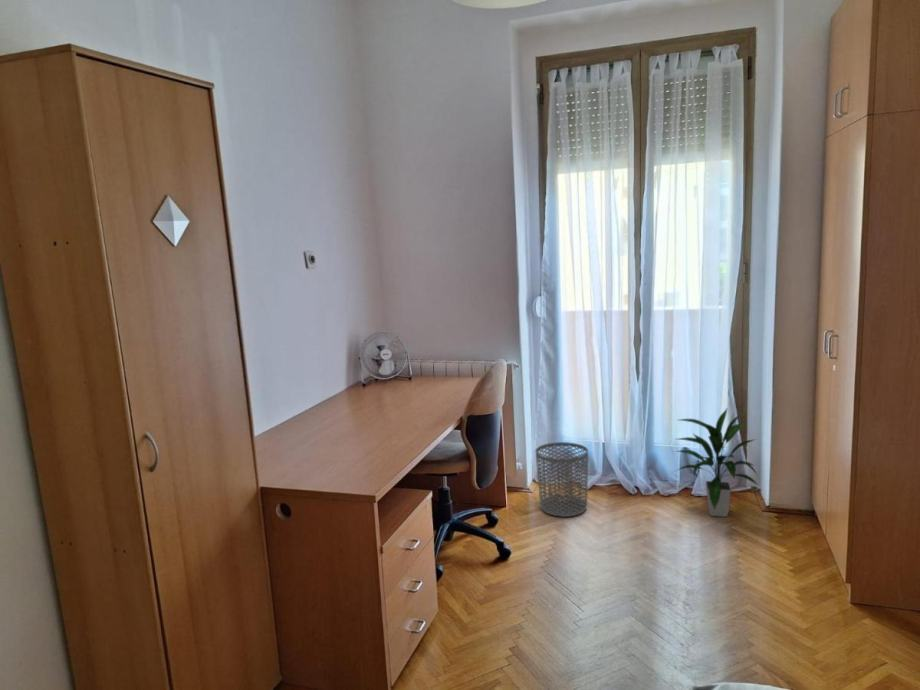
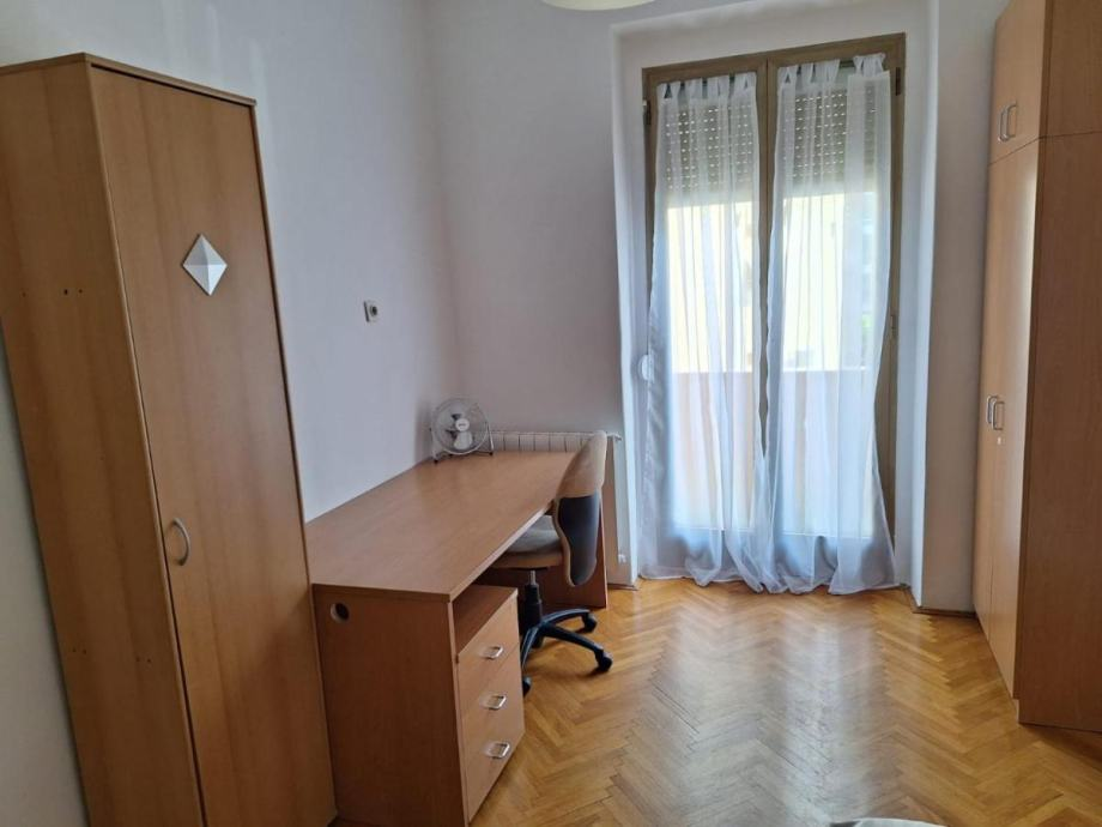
- indoor plant (716, 462)
- waste bin (562, 478)
